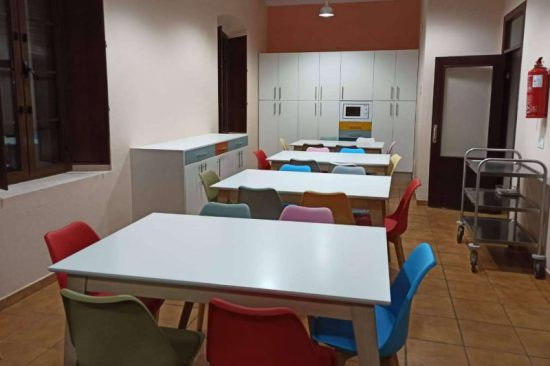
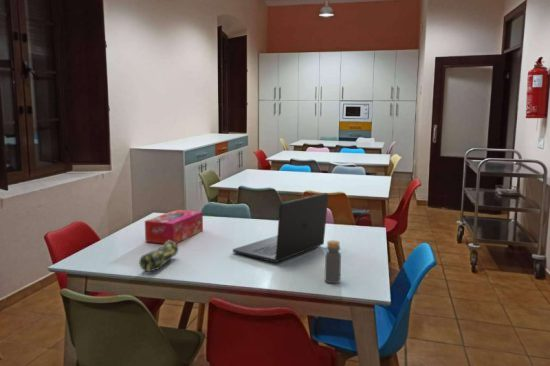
+ pencil case (160, 255)
+ laptop (280, 222)
+ tissue box (175, 226)
+ bottle (333, 261)
